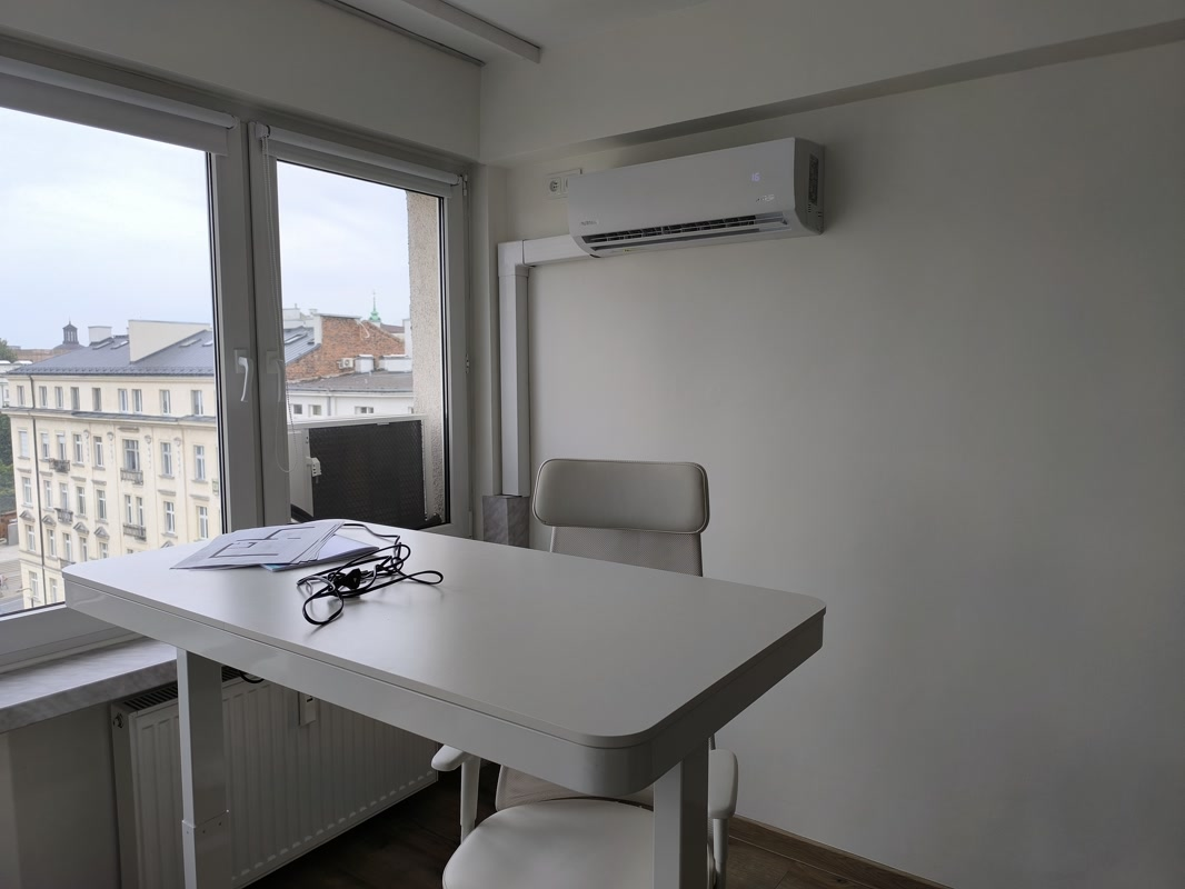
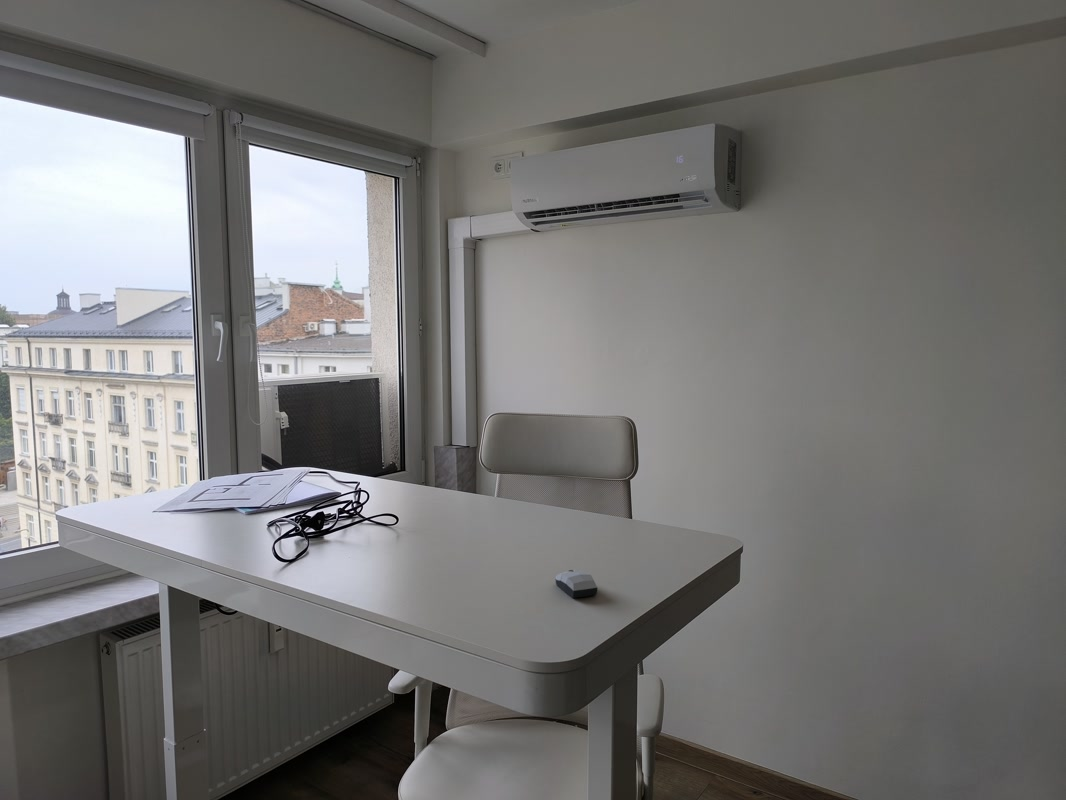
+ computer mouse (575, 580)
